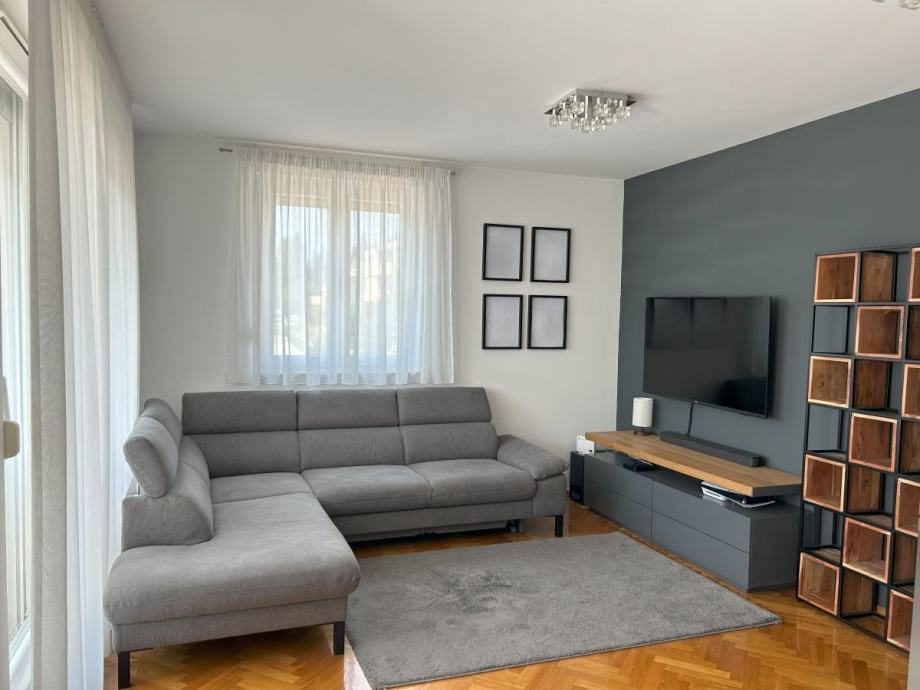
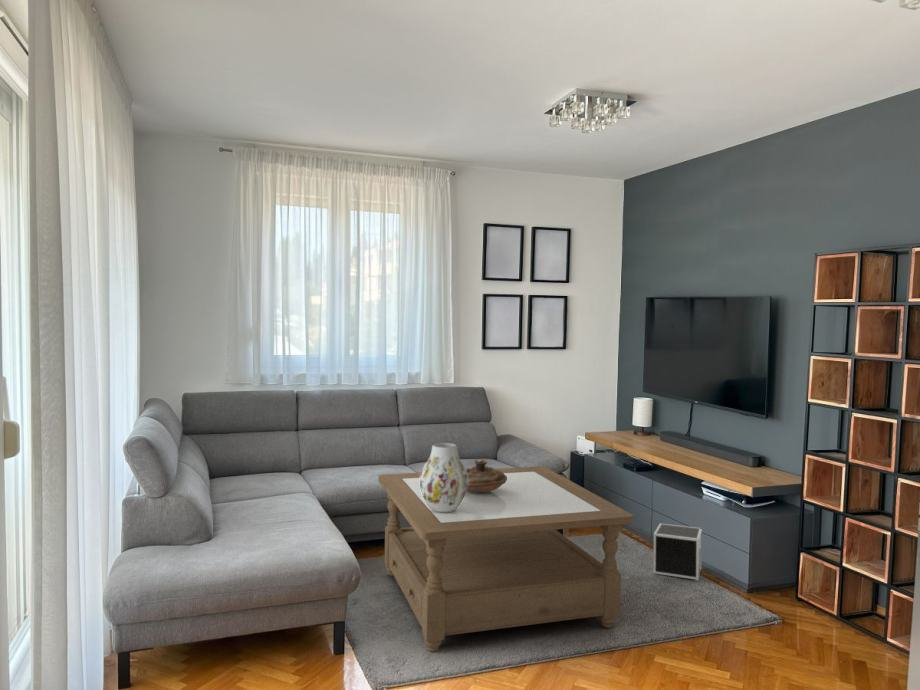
+ vase (443, 476)
+ coffee table (492, 545)
+ decorative bowl (479, 475)
+ speaker (678, 550)
